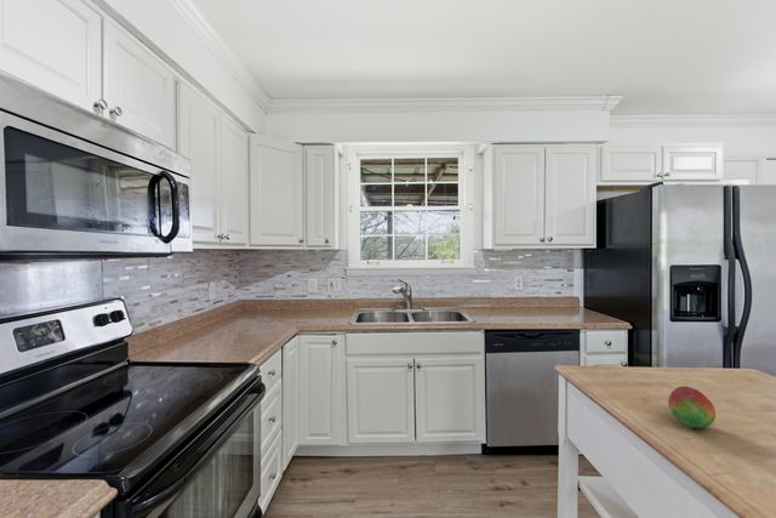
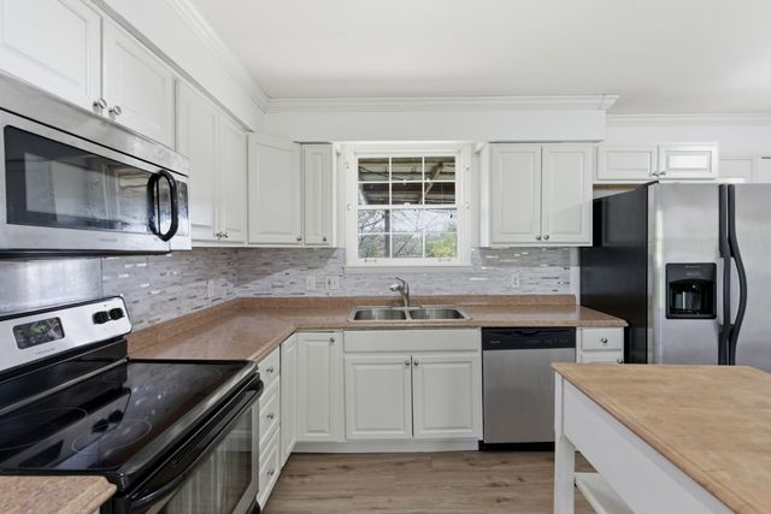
- fruit (691, 408)
